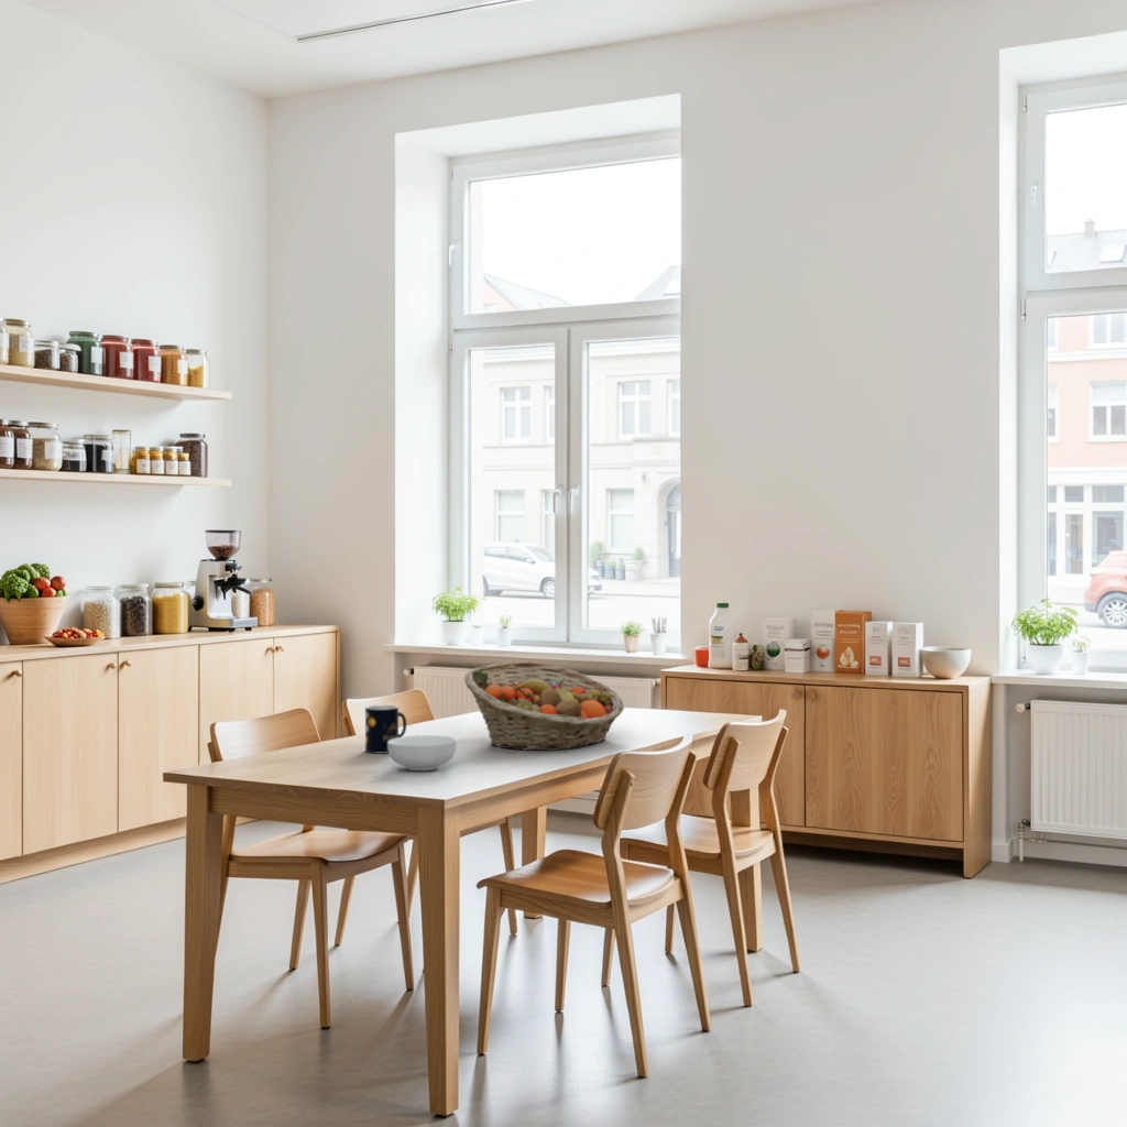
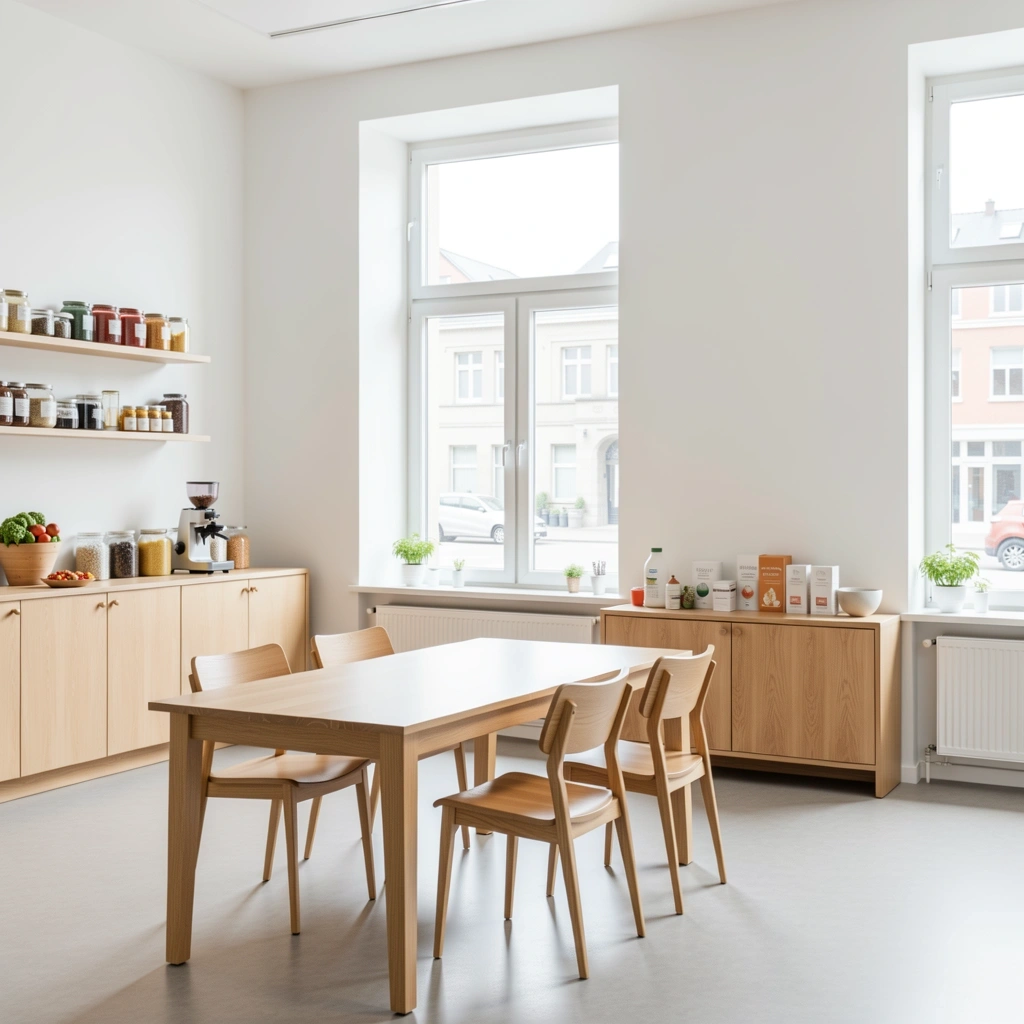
- cereal bowl (422, 754)
- mug (385, 727)
- fruit basket (544, 703)
